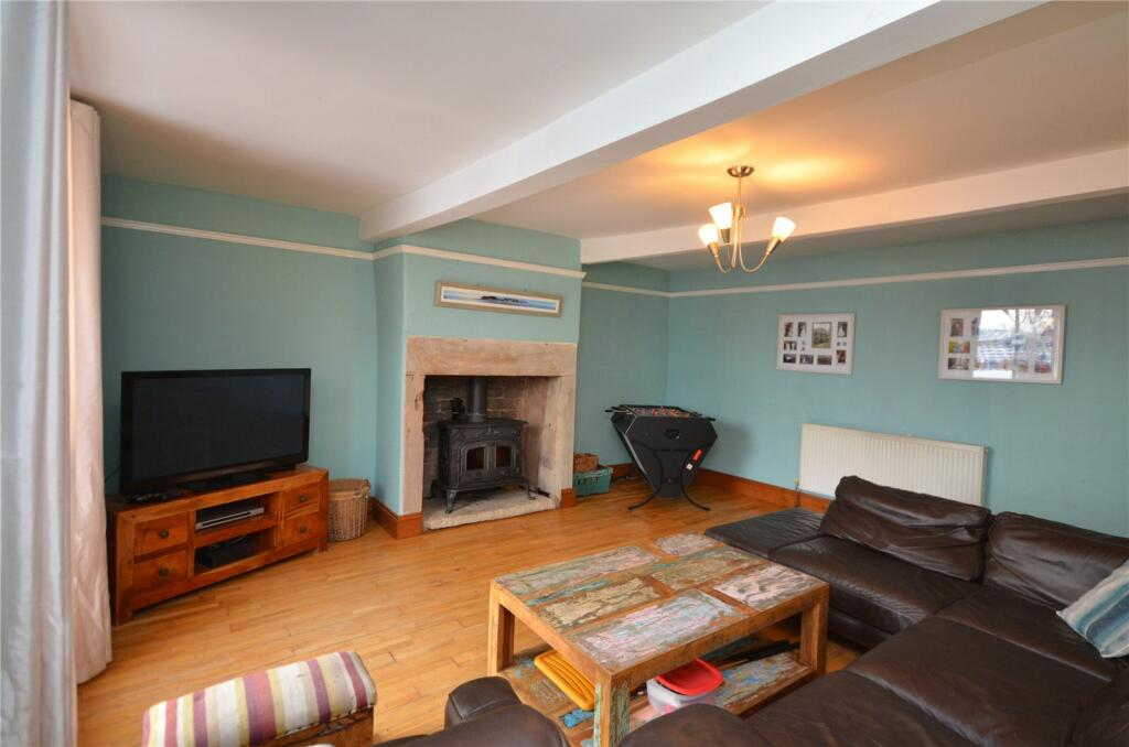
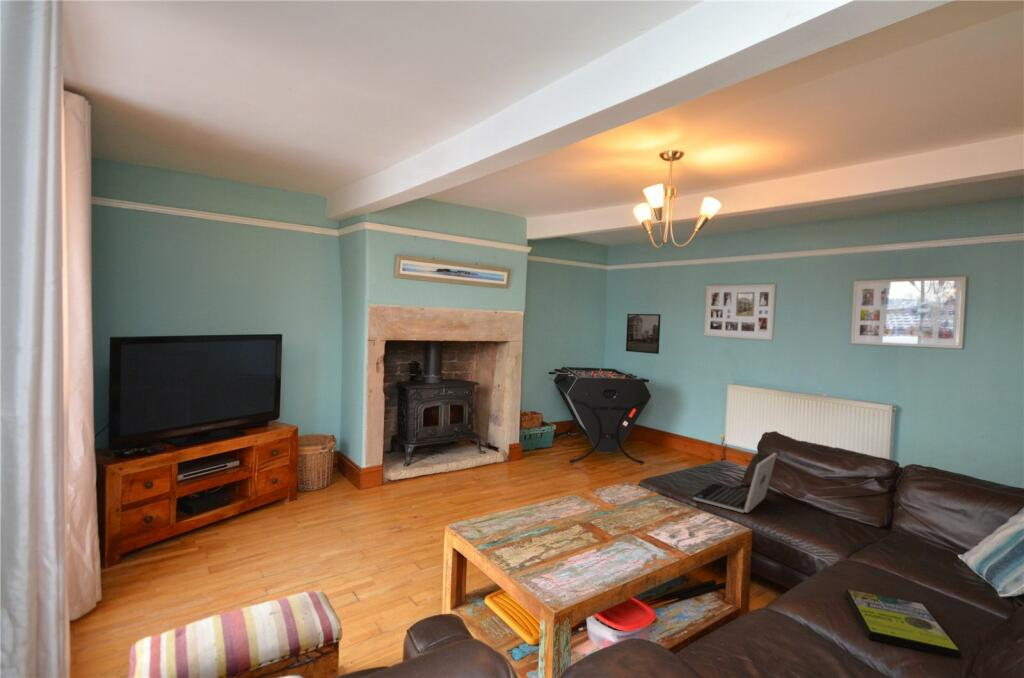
+ laptop (732, 487)
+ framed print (897, 620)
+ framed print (642, 333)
